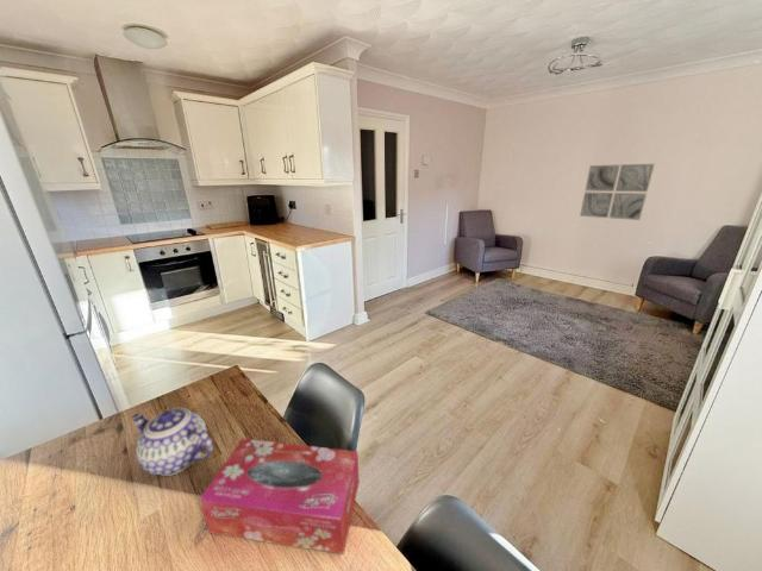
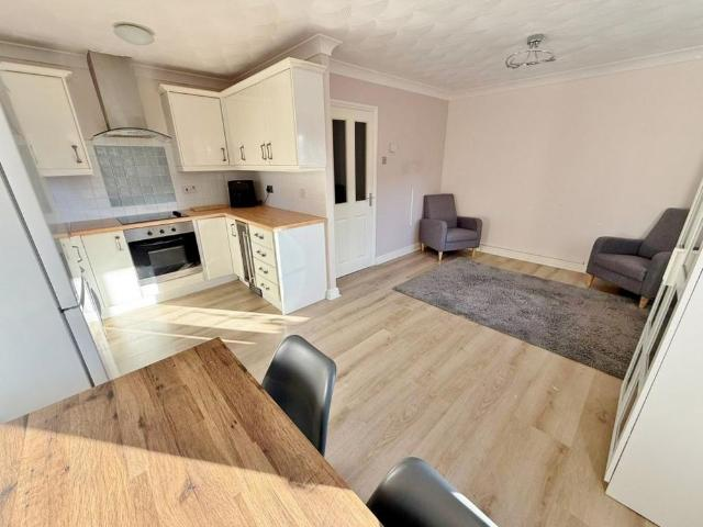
- wall art (613, 190)
- teapot (171, 435)
- tissue box (287, 490)
